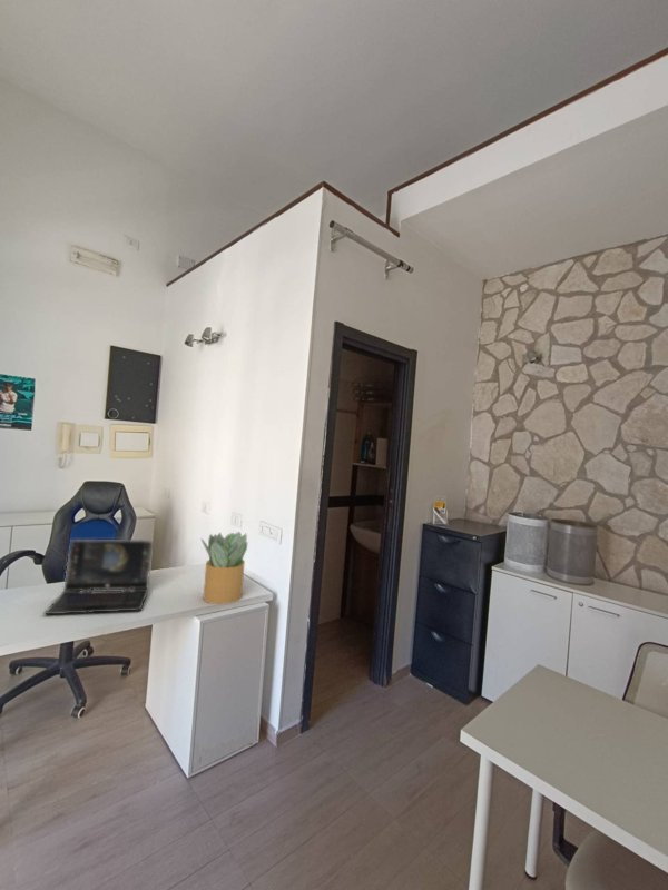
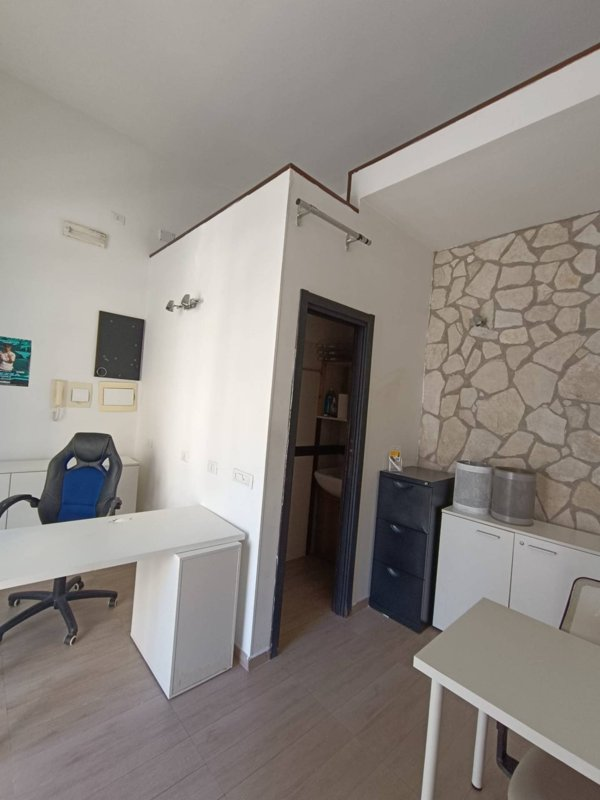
- potted plant (222, 565)
- laptop (104, 574)
